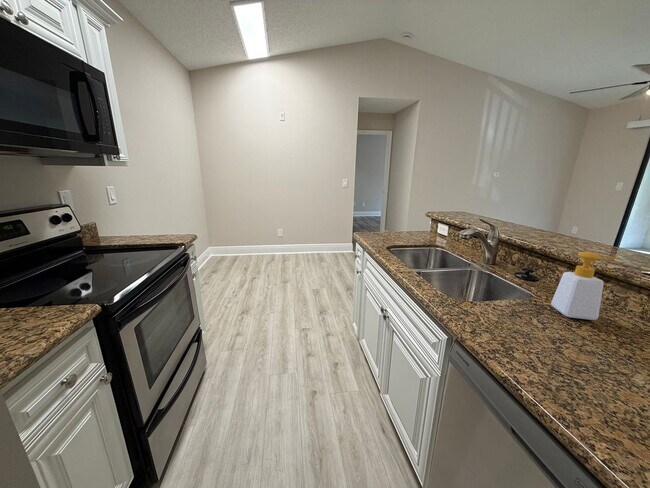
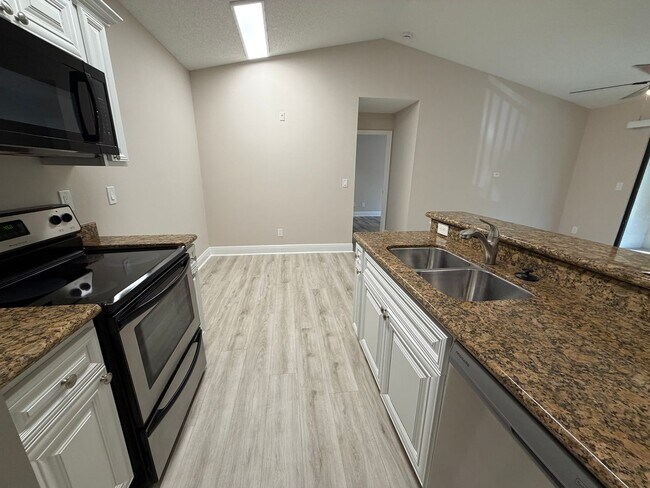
- soap bottle (588, 284)
